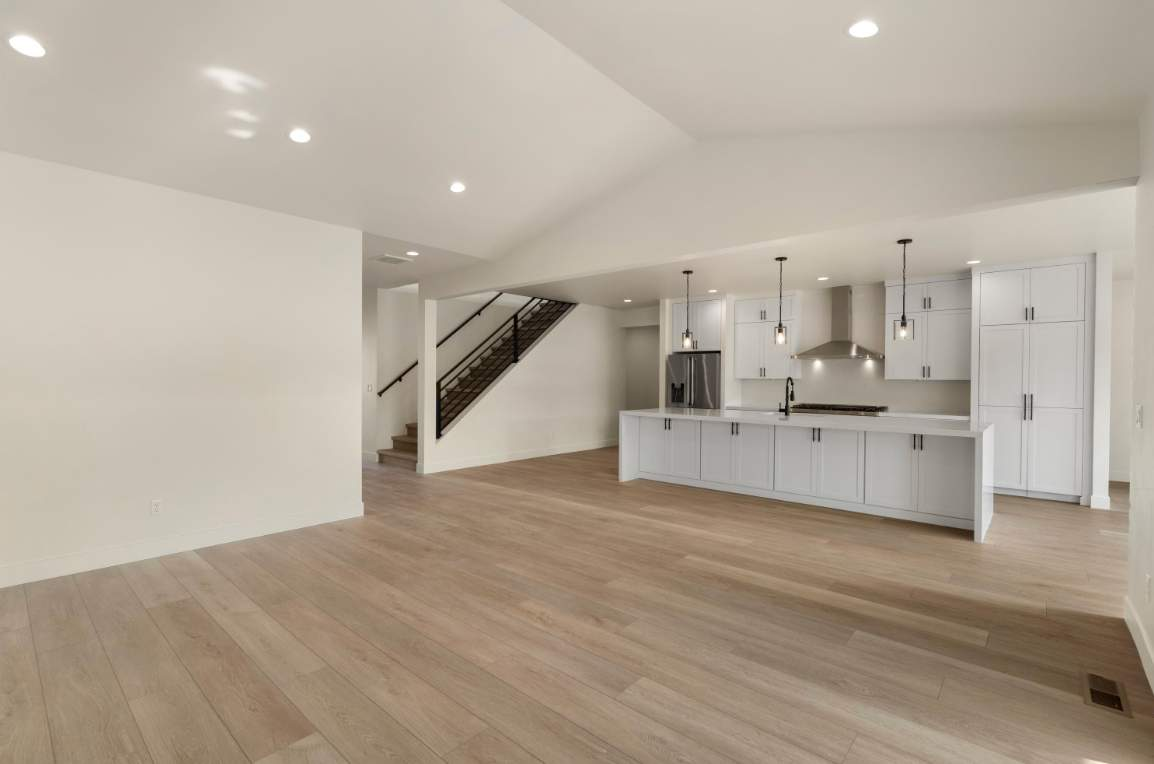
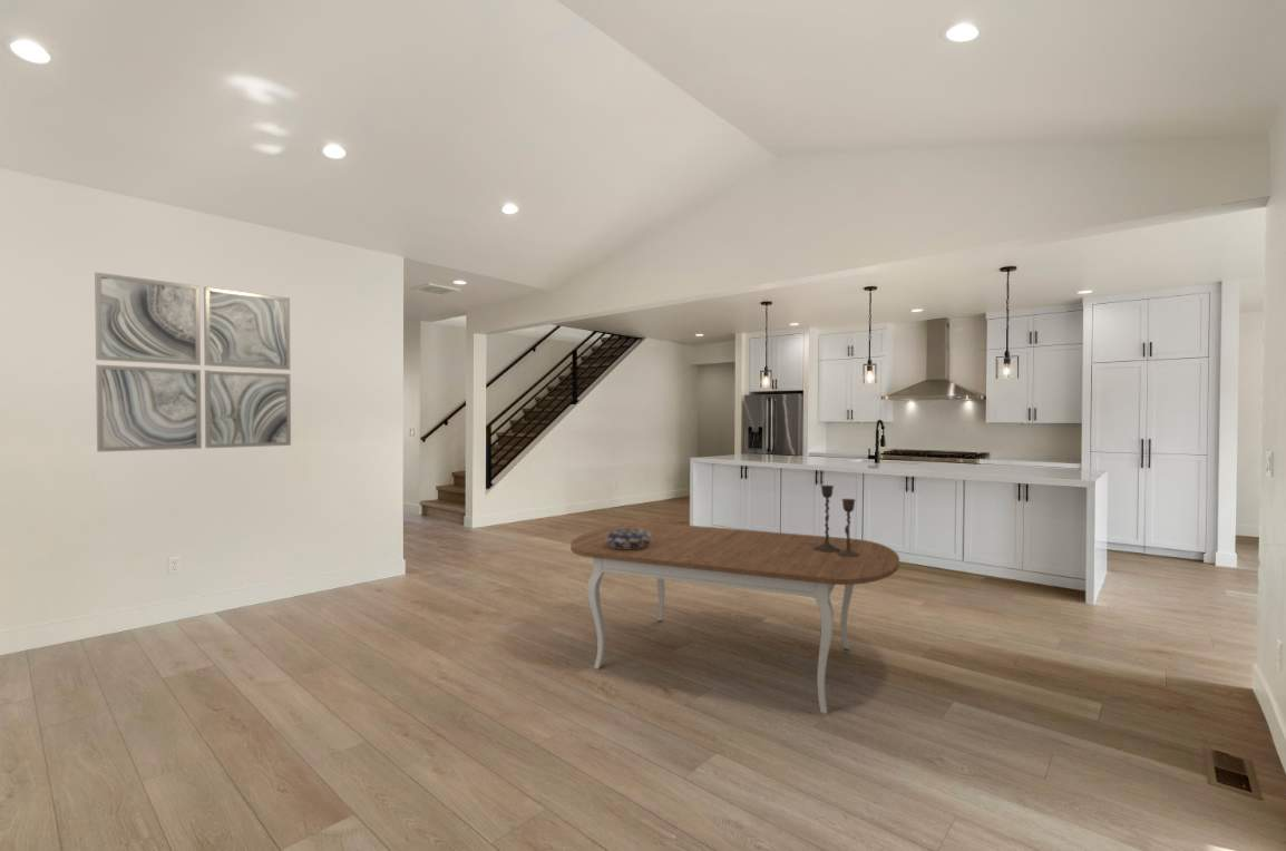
+ candlestick (828, 518)
+ wall art (199, 370)
+ dining table (727, 586)
+ decorative bowl (629, 538)
